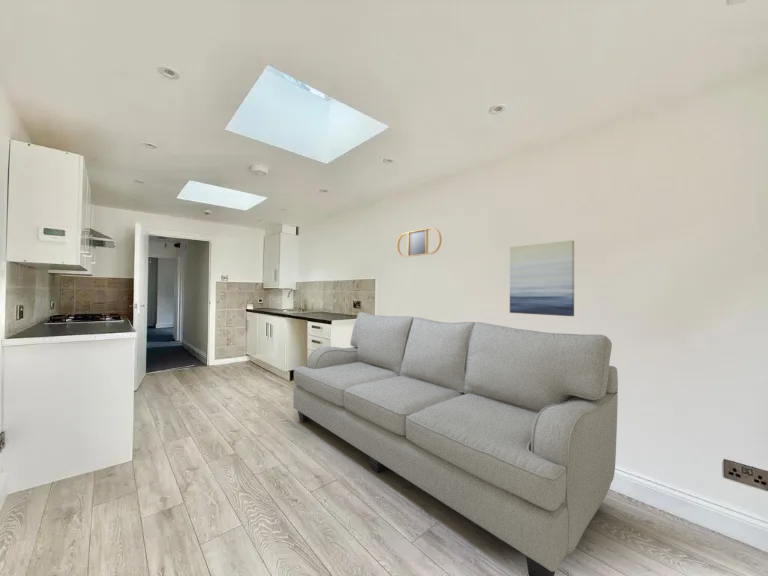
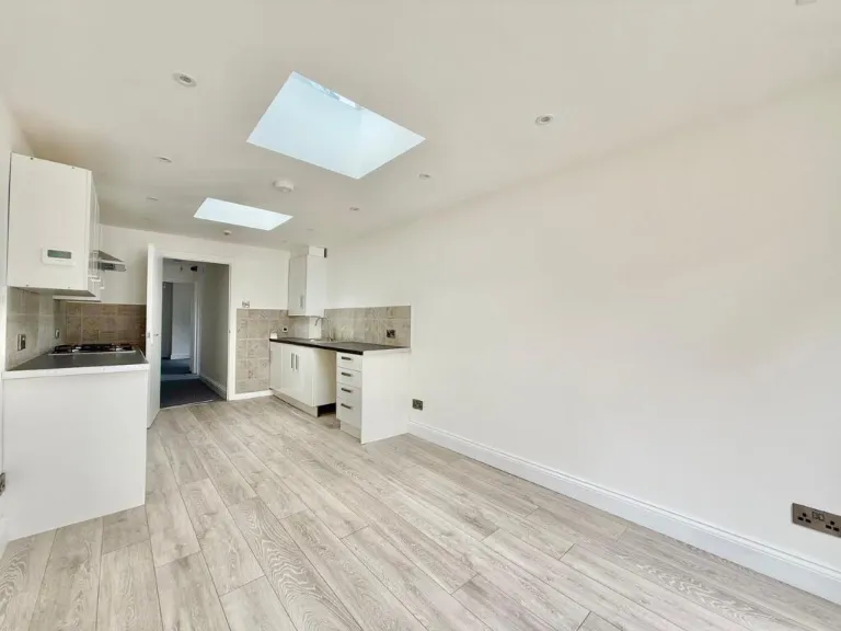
- sofa (419, 384)
- wall art (539, 279)
- home mirror (417, 243)
